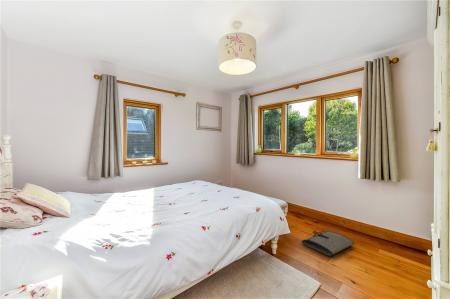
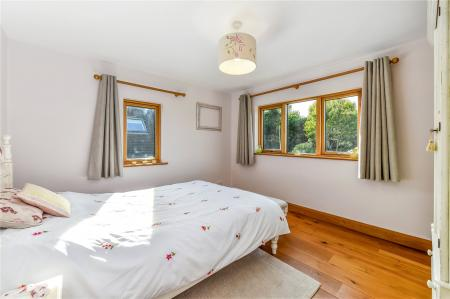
- tool roll (327, 238)
